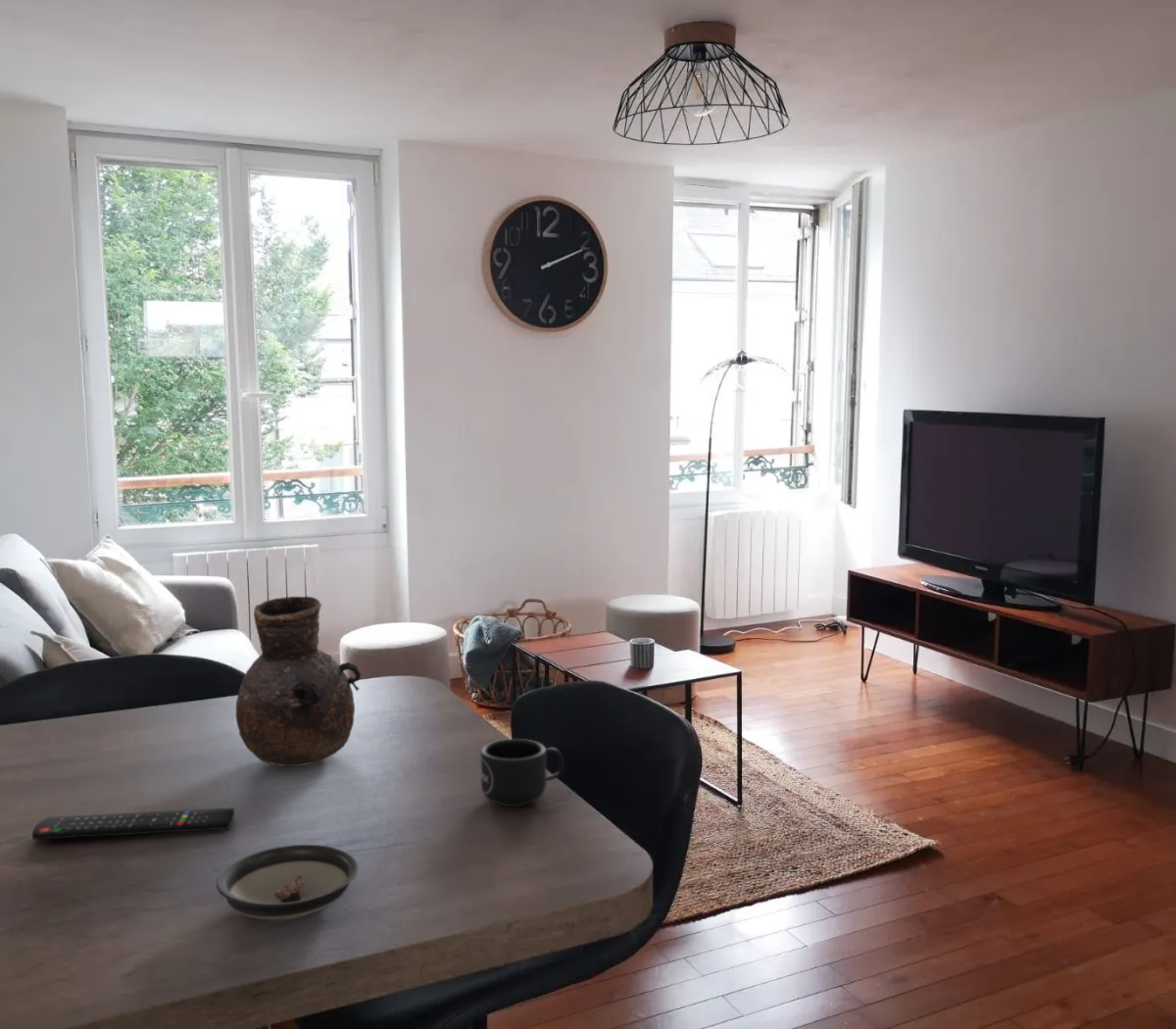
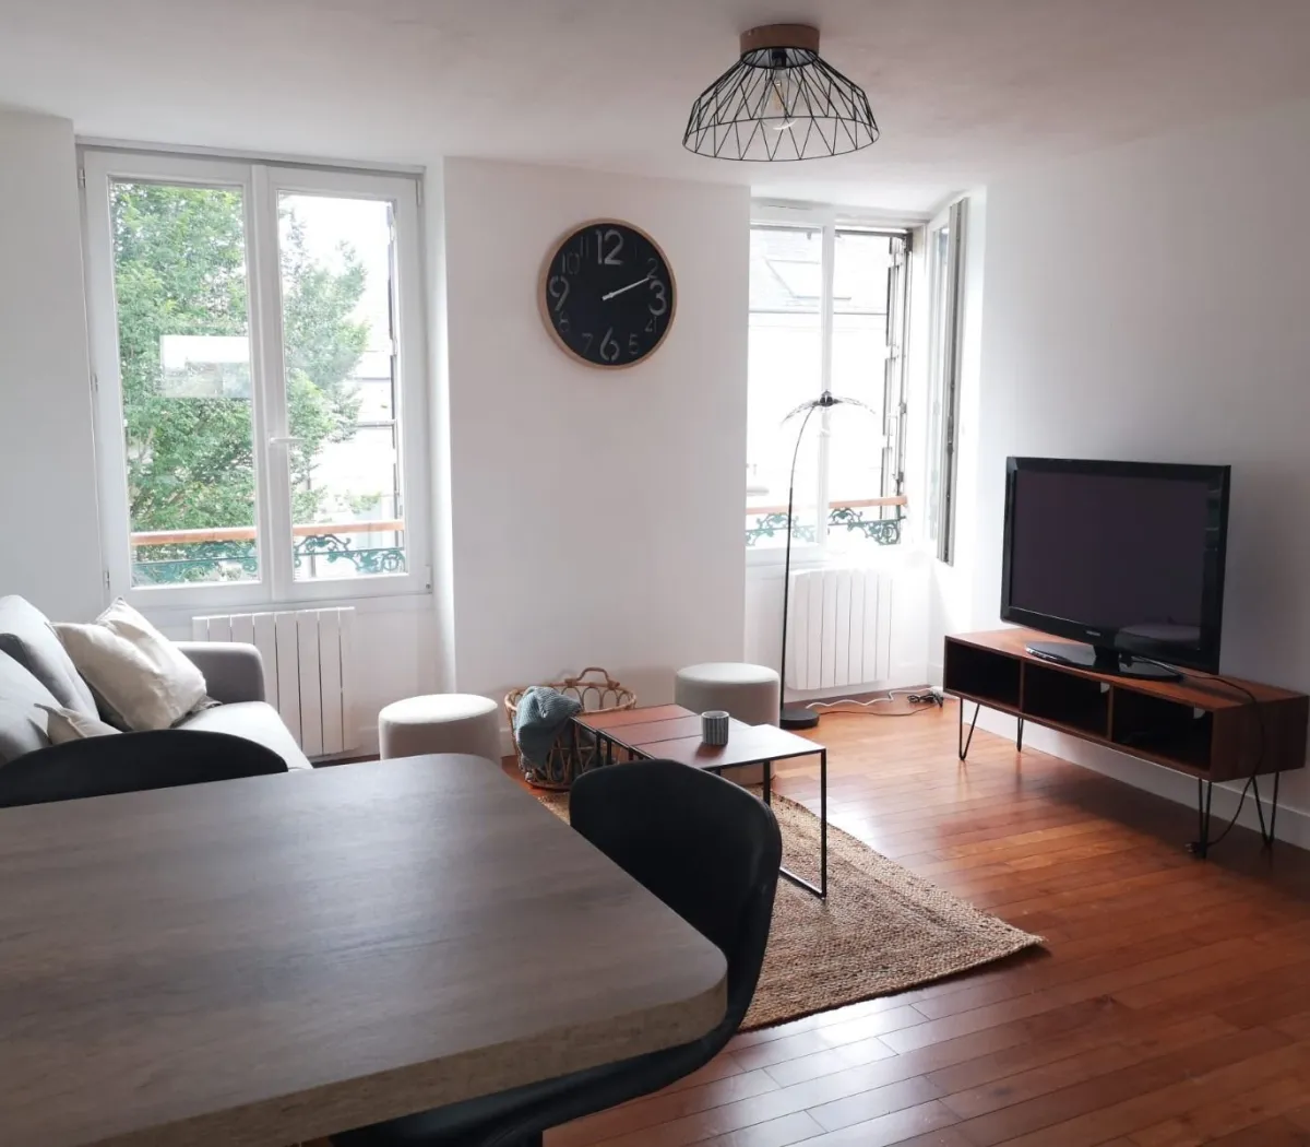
- saucer (288, 888)
- vase (295, 680)
- remote control (134, 825)
- mug (523, 772)
